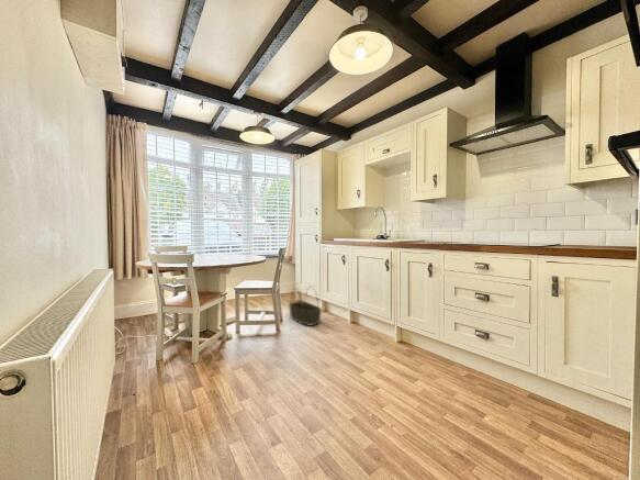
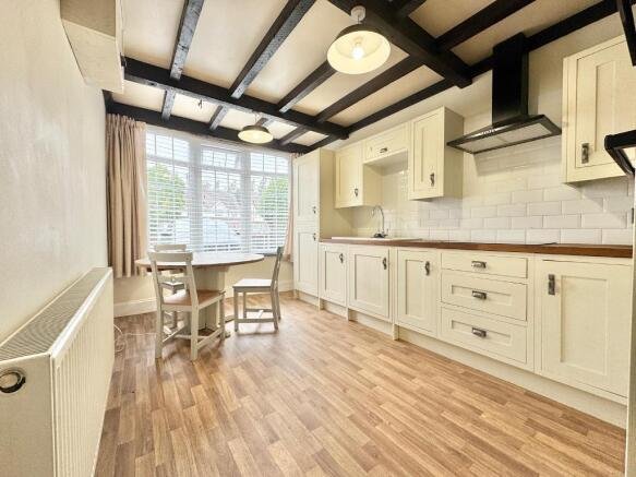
- basket (304, 303)
